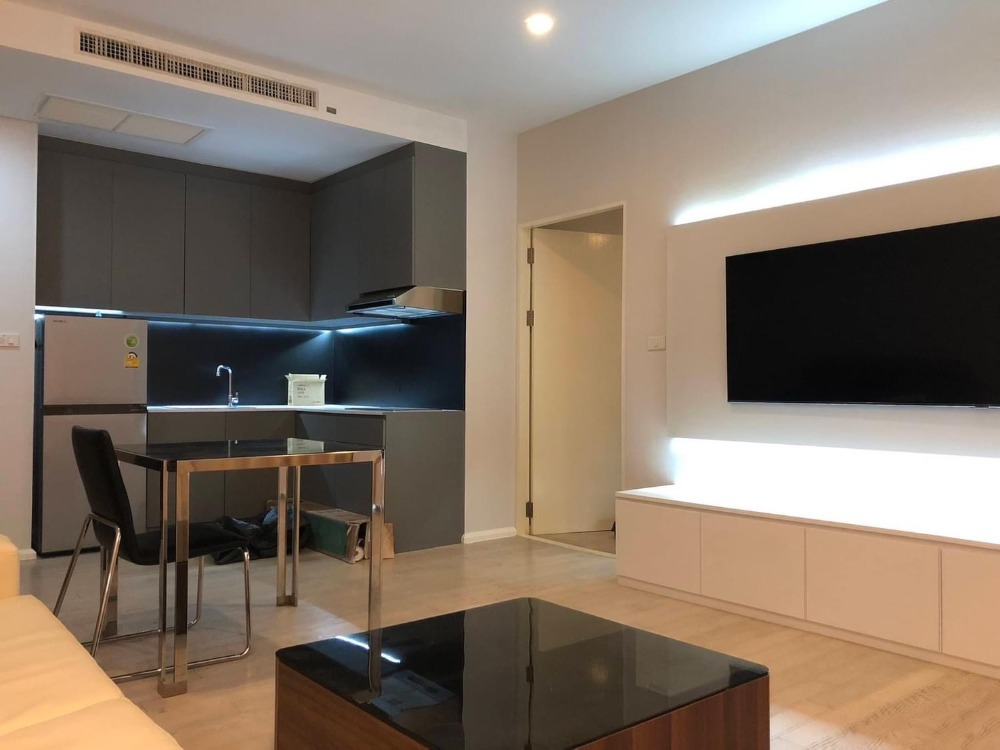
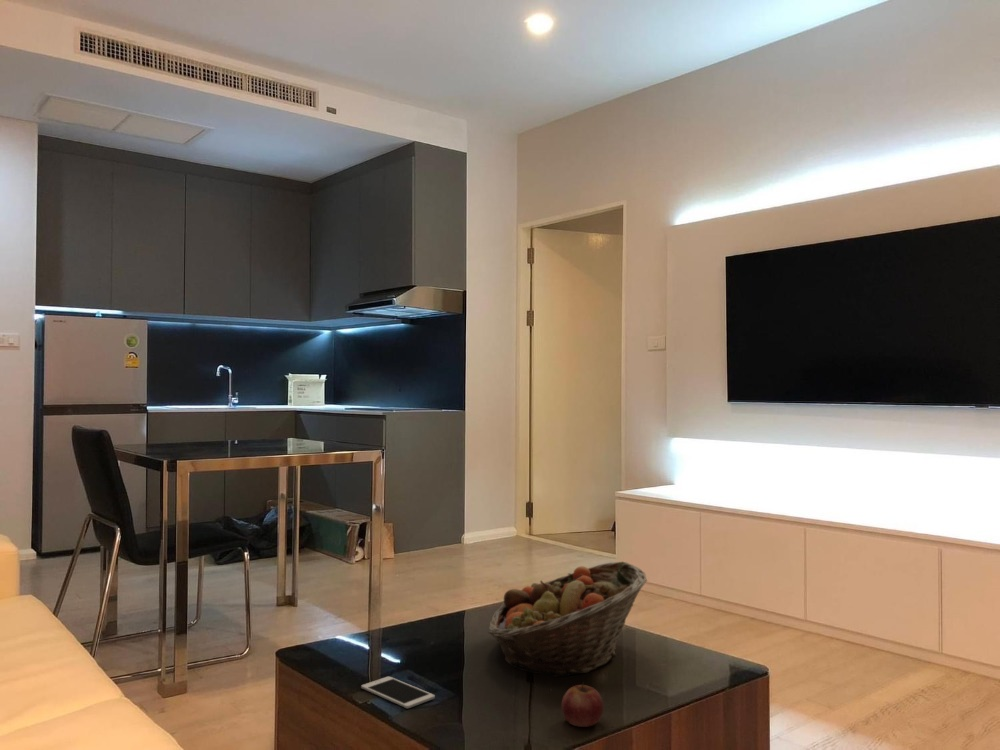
+ fruit basket (567, 611)
+ cell phone (397, 691)
+ apple (582, 701)
